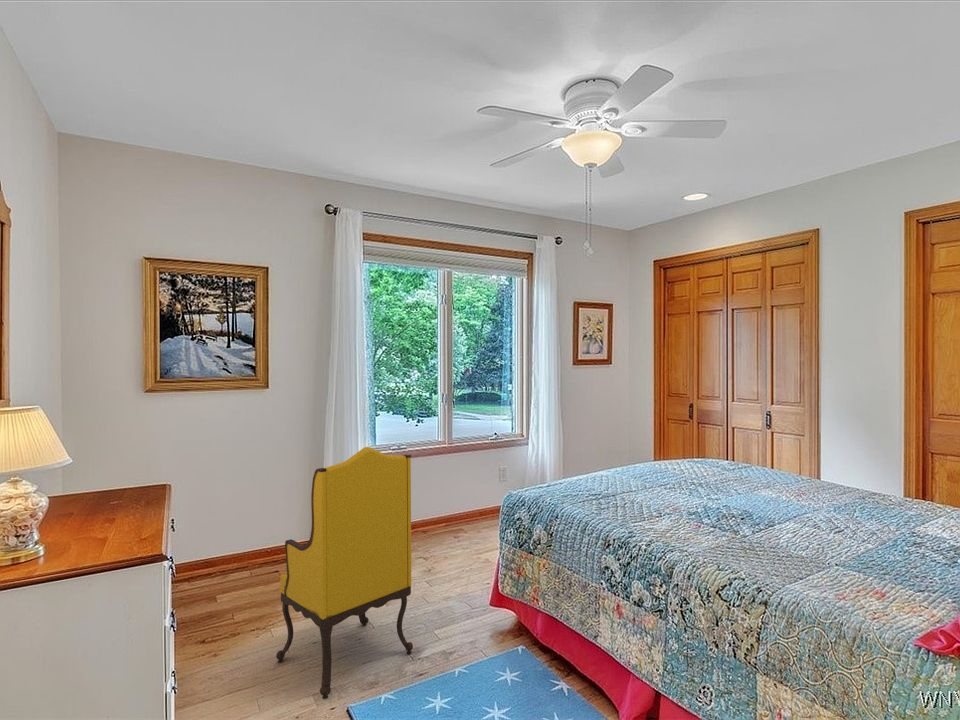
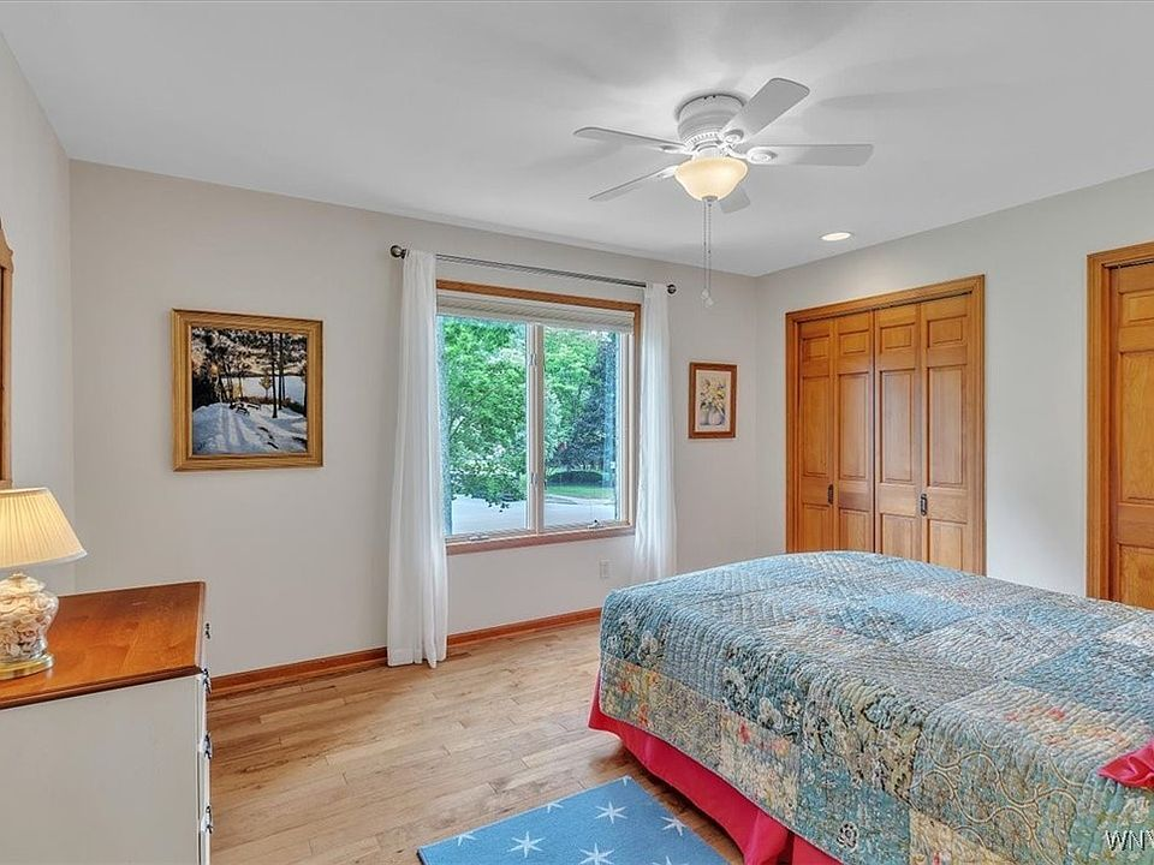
- armchair (345, 550)
